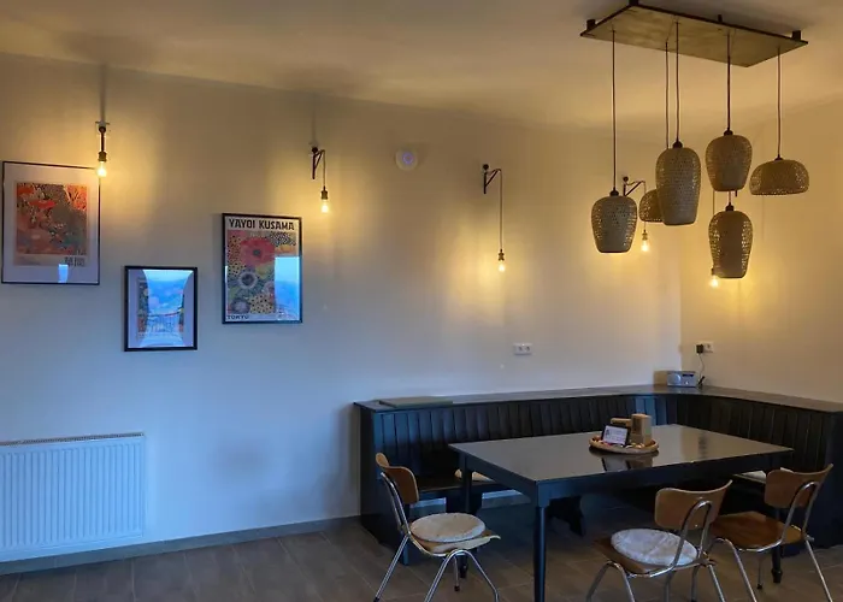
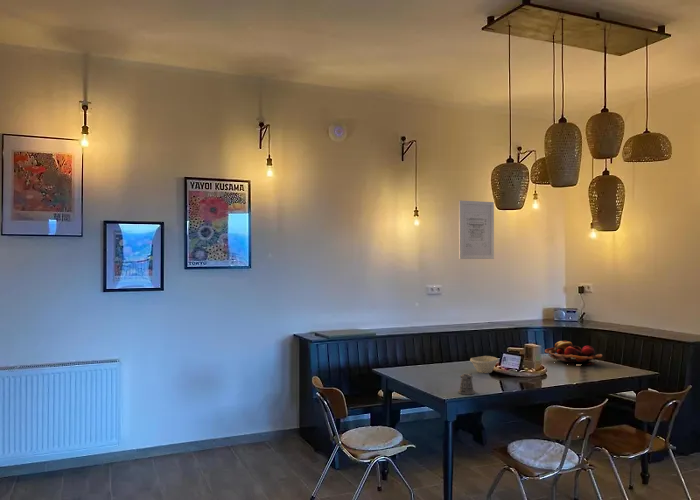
+ fruit basket (571, 351)
+ pepper shaker (467, 382)
+ bowl (484, 365)
+ wall art (476, 230)
